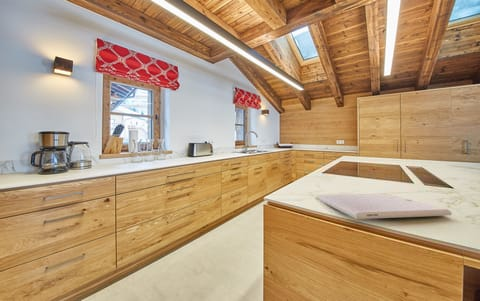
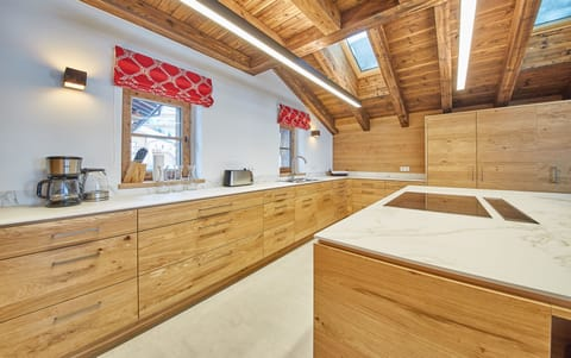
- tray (373, 203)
